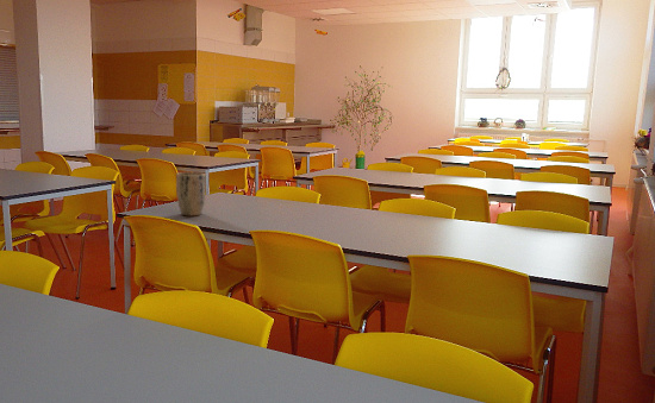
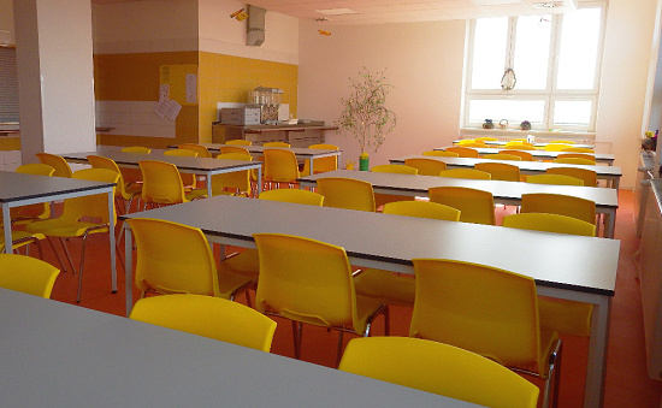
- plant pot (191, 194)
